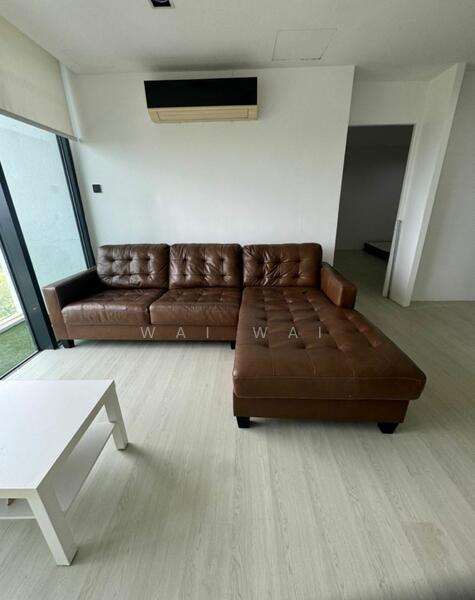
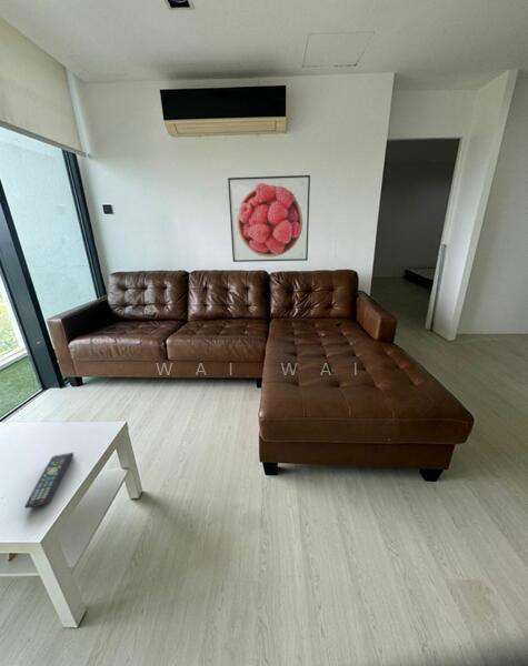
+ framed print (269, 221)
+ remote control (51, 476)
